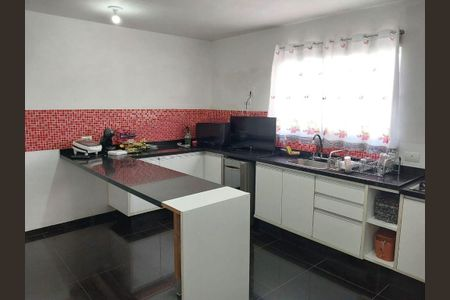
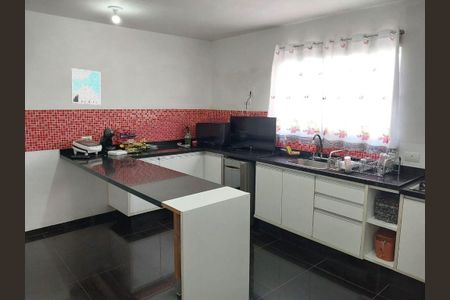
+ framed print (86, 87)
